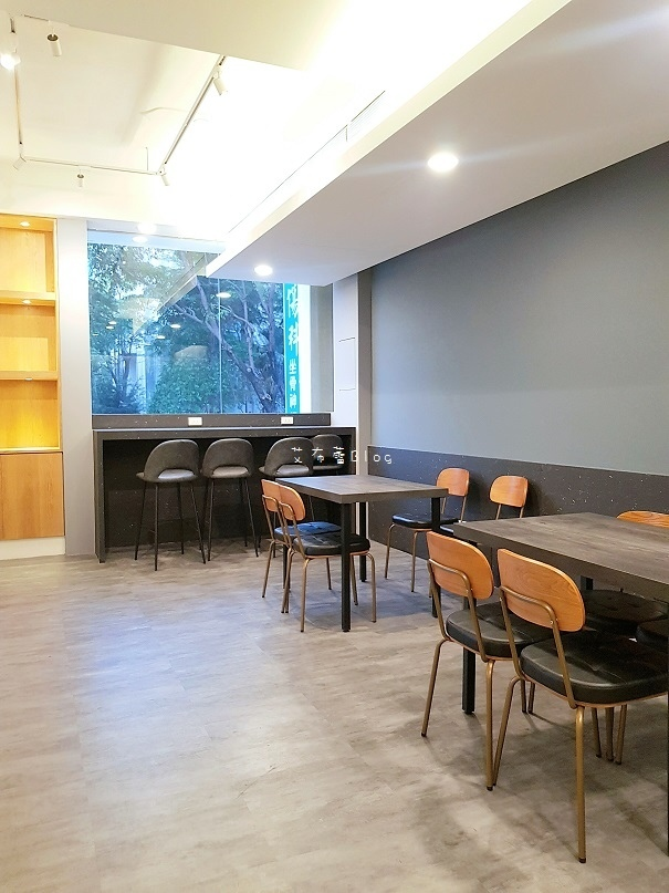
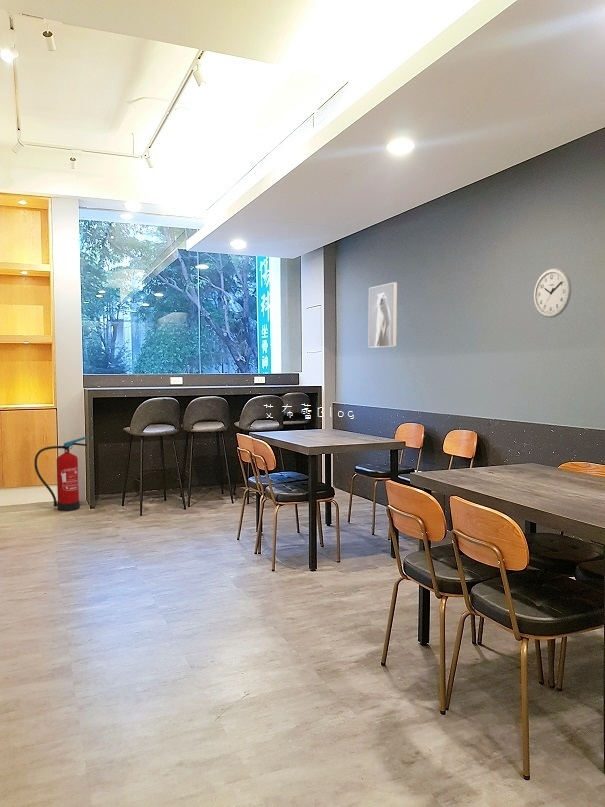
+ wall clock (551, 293)
+ fire extinguisher (61, 473)
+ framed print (382, 316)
